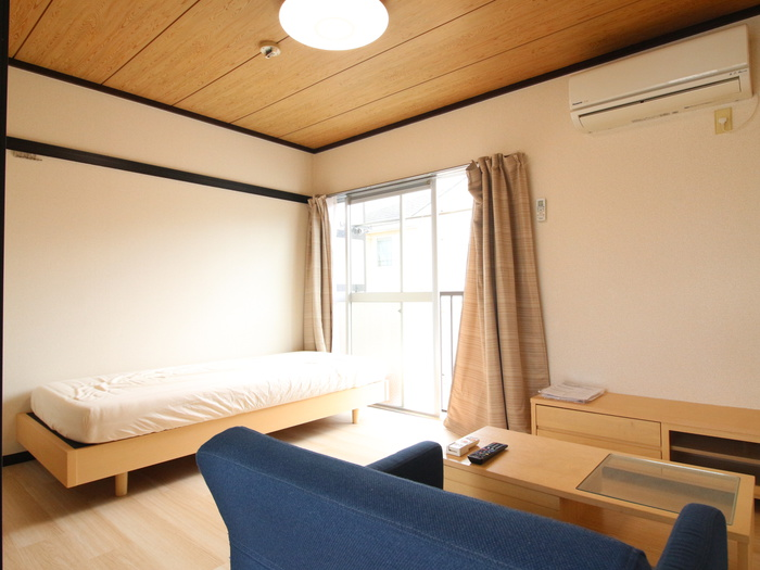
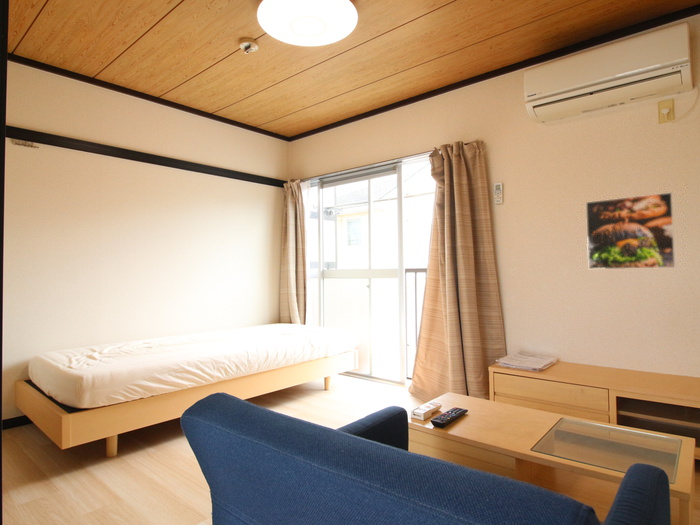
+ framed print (628, 233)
